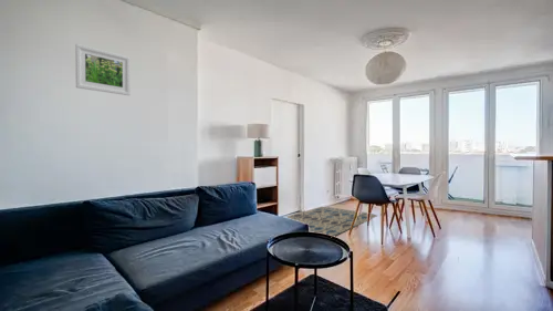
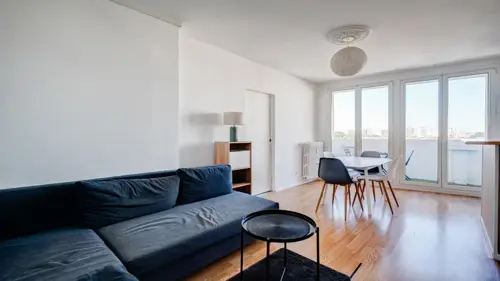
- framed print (104, 71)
- rug (325, 218)
